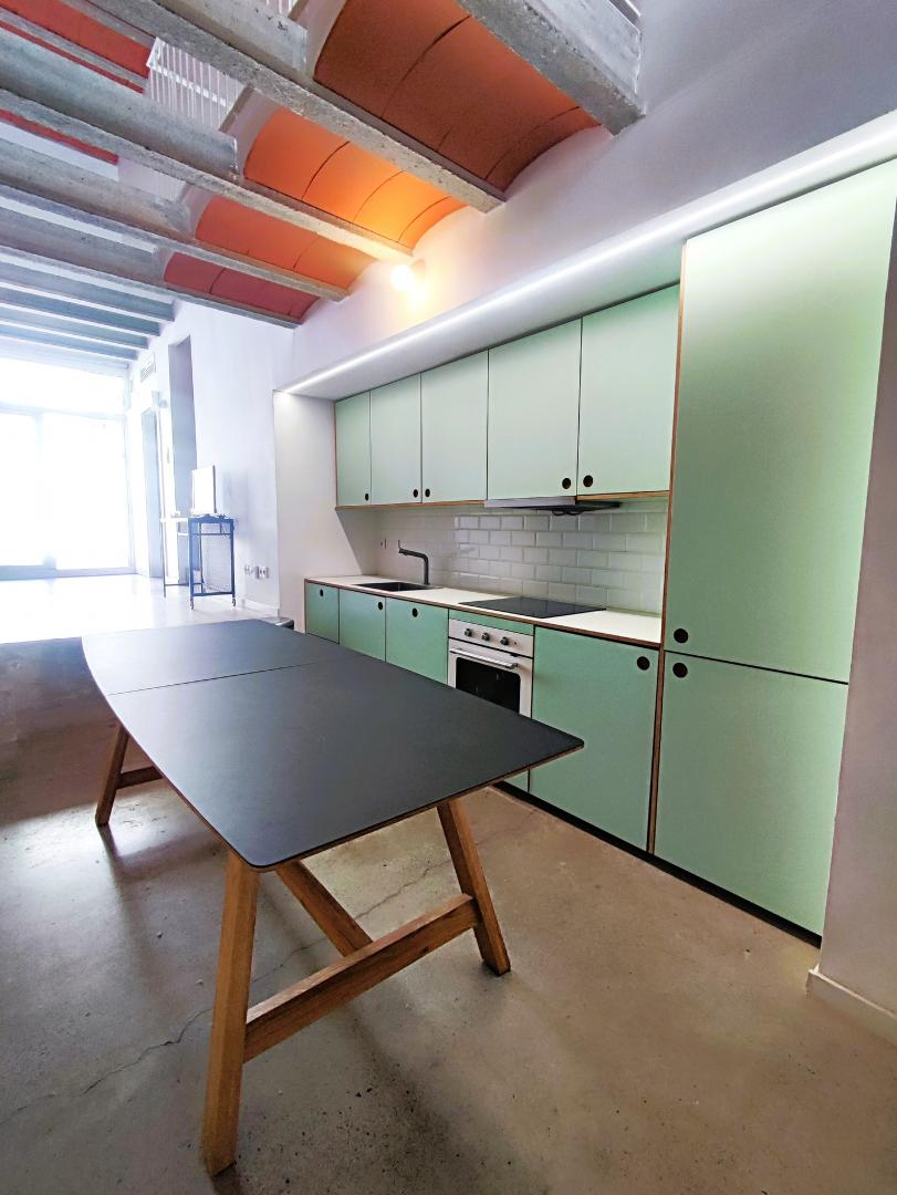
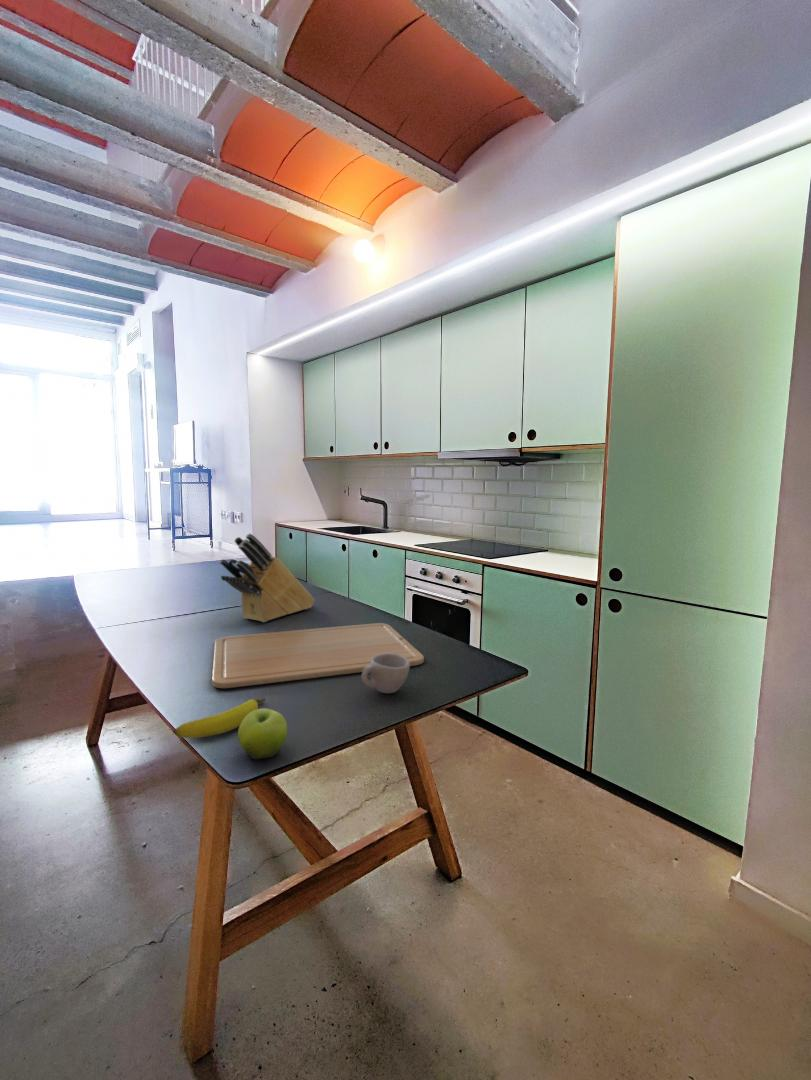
+ banana (228, 713)
+ chopping board (315, 649)
+ knife block (269, 573)
+ cup (384, 676)
+ fruit (263, 732)
